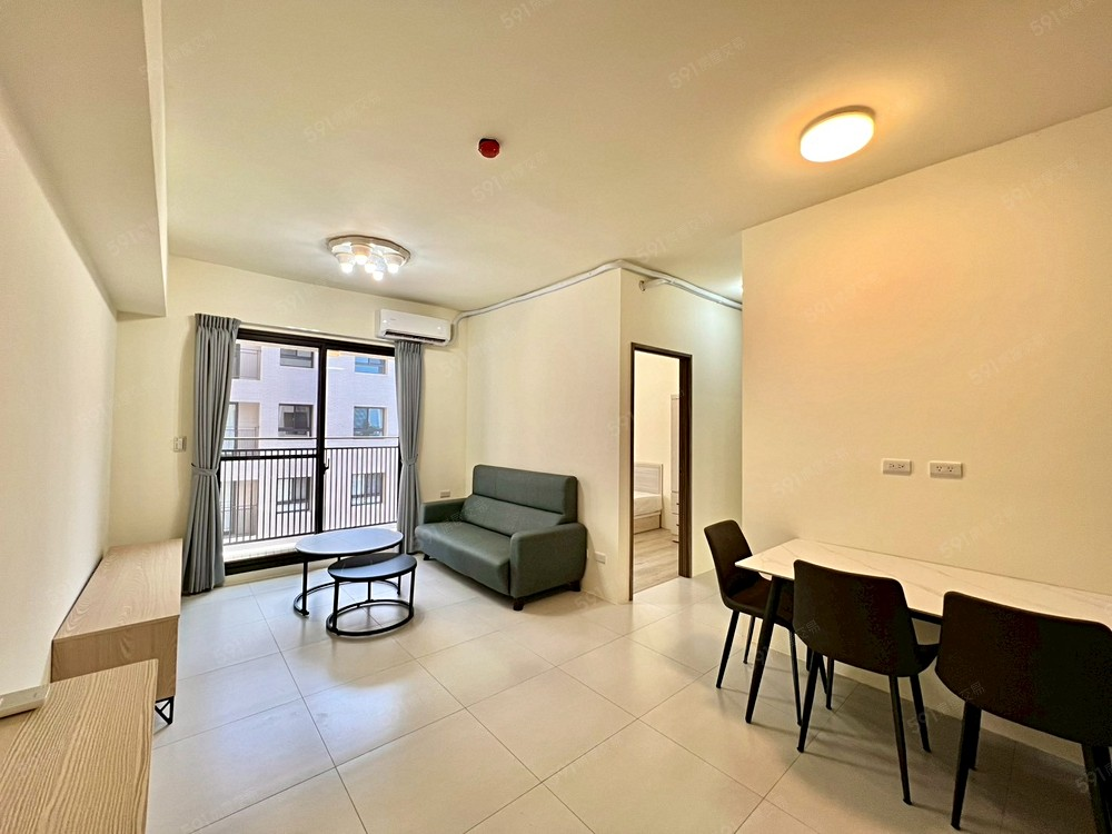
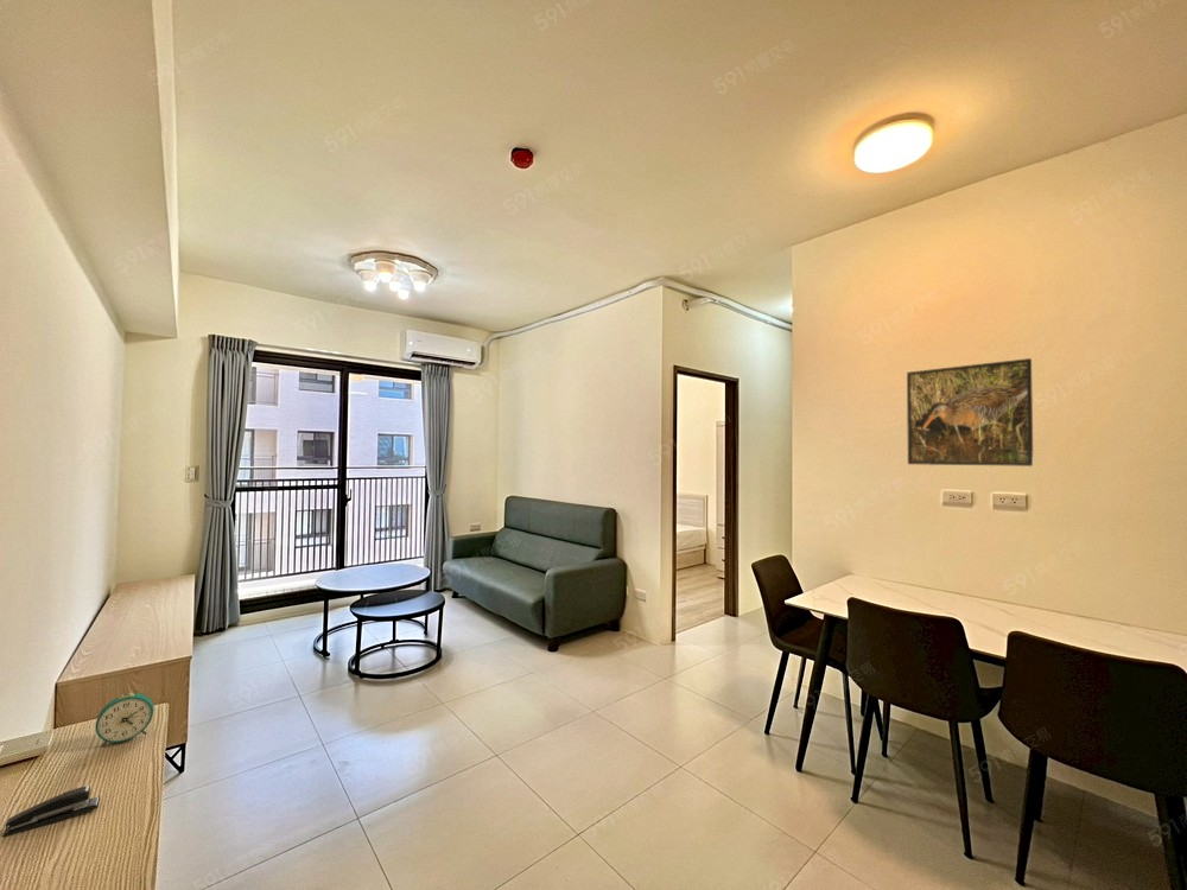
+ alarm clock (126, 714)
+ stapler (53, 807)
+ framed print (965, 415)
